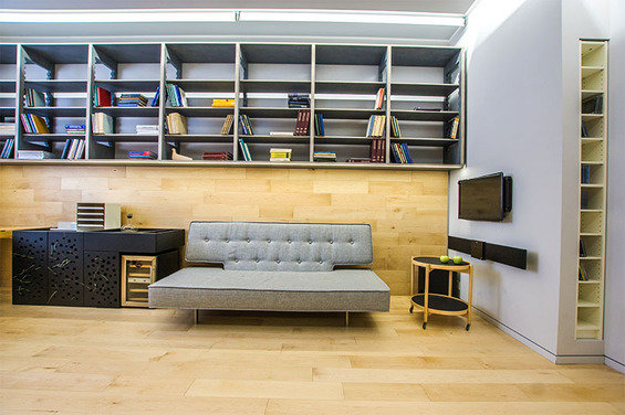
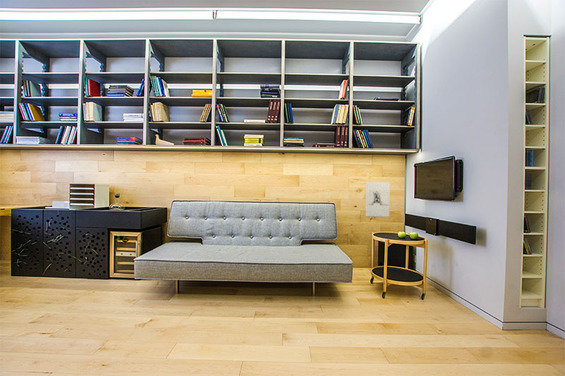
+ wall sculpture (377, 199)
